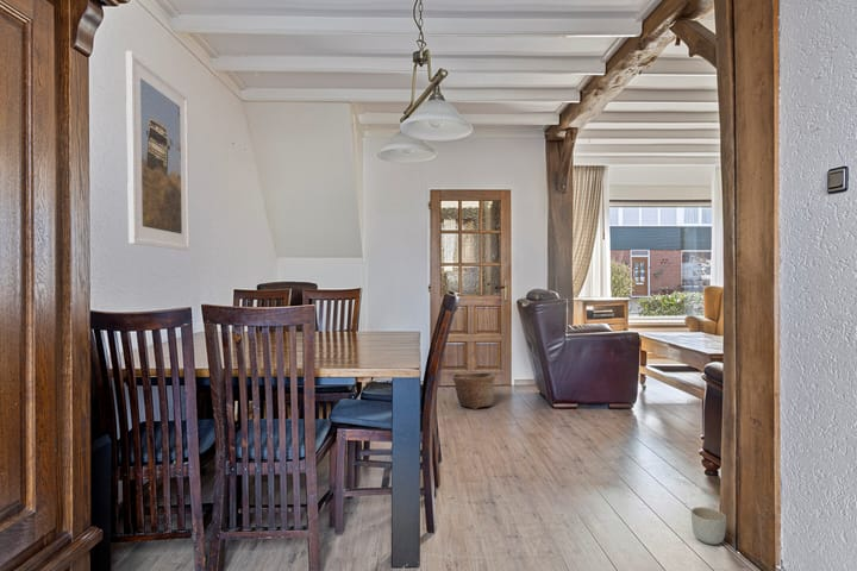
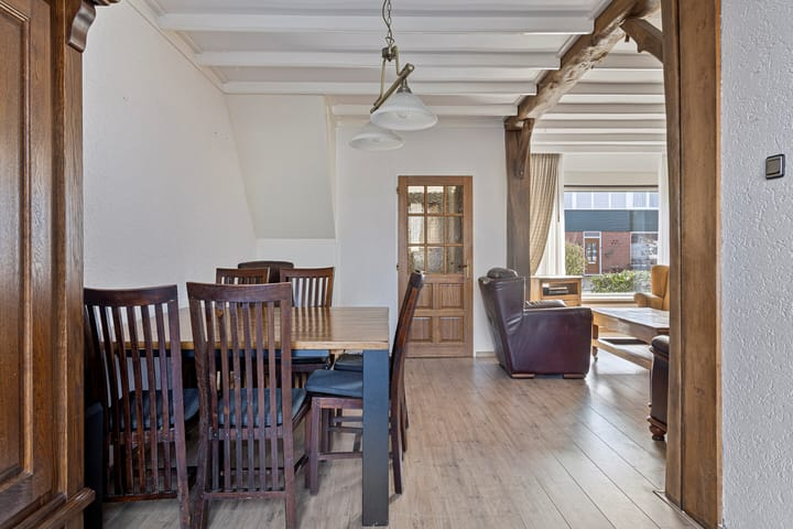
- basket (474, 388)
- planter (708, 527)
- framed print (161, 162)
